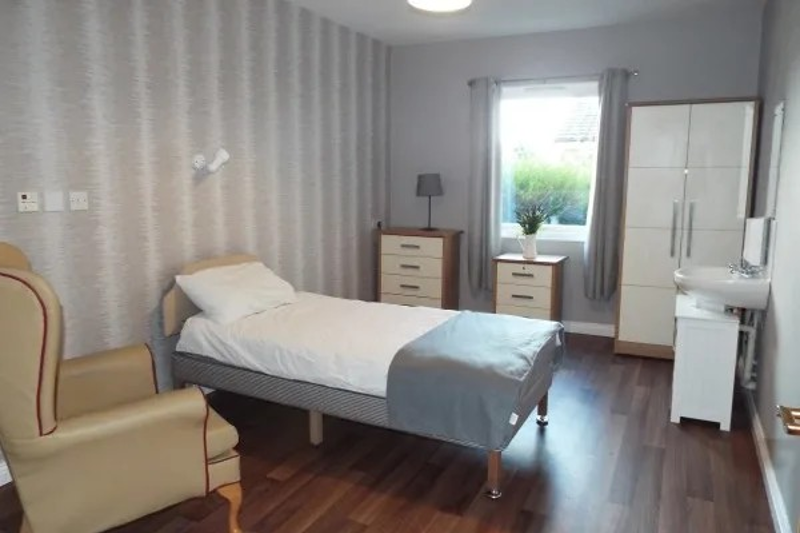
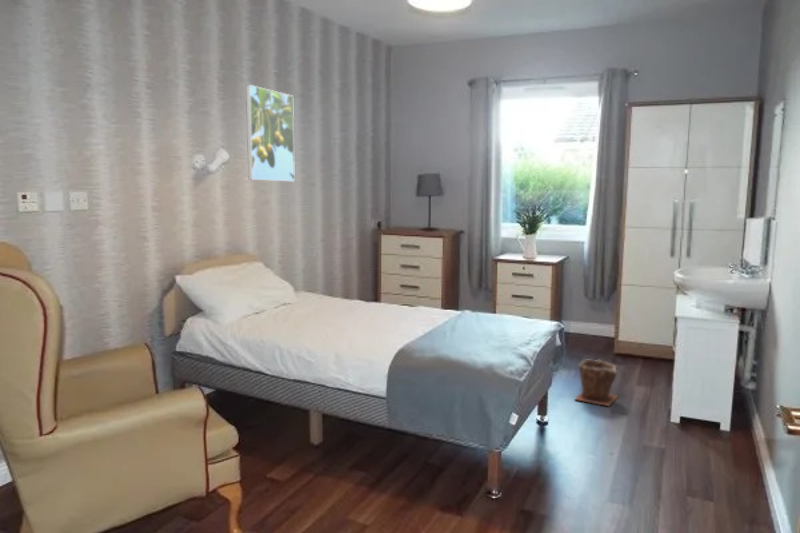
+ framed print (271, 135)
+ plant pot (597, 380)
